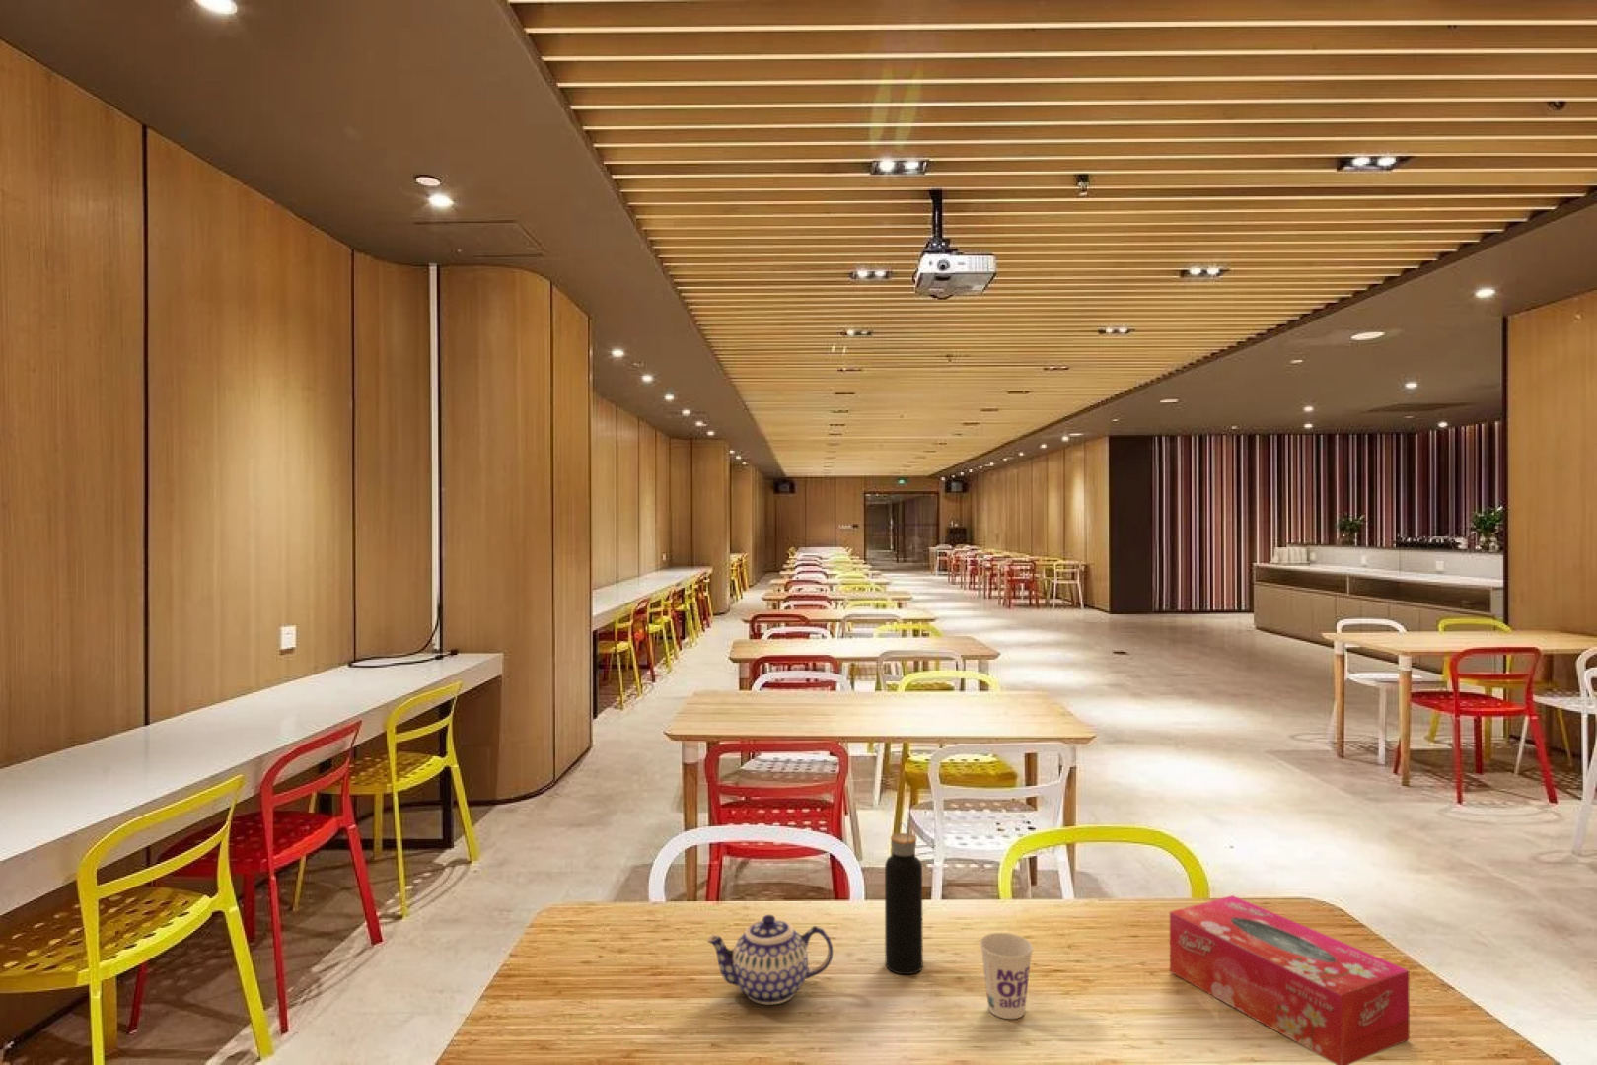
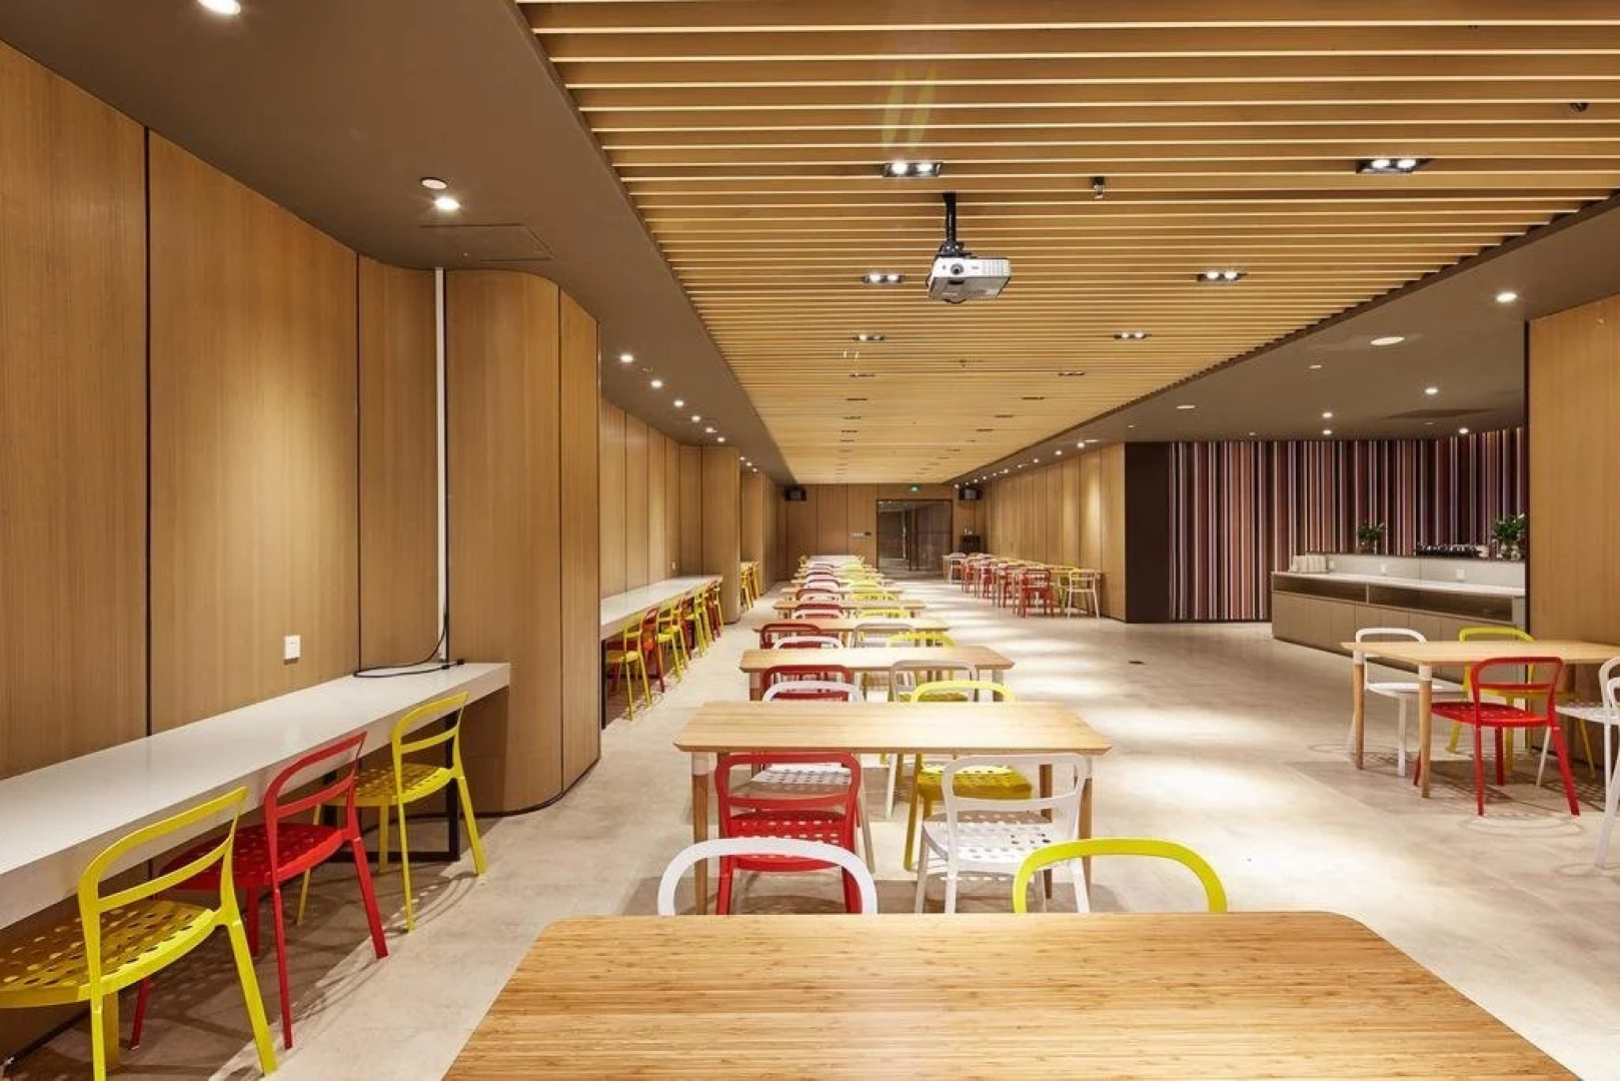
- cup (1006, 976)
- water bottle (904, 894)
- teapot (771, 952)
- tissue box (1281, 970)
